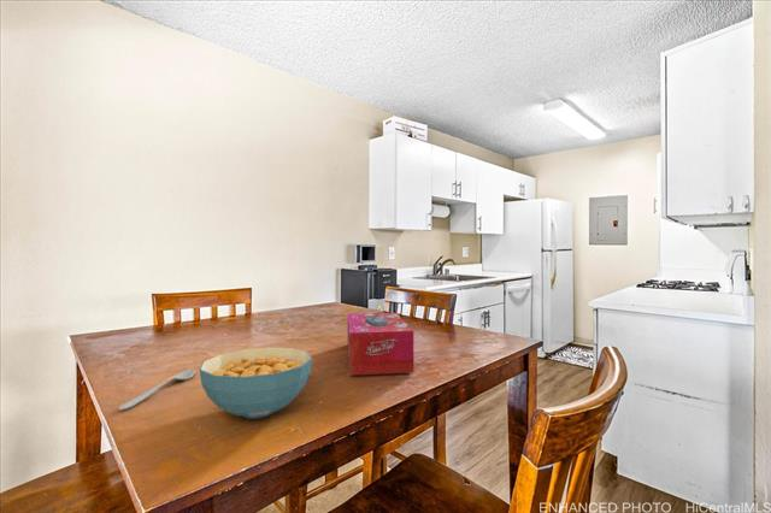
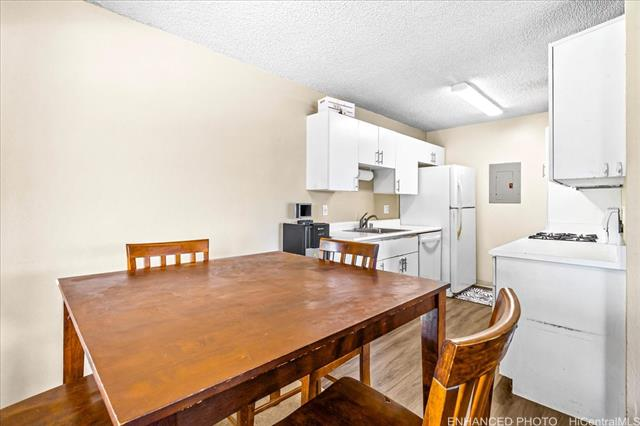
- tissue box (376, 338)
- spoon (160, 385)
- cereal bowl (258, 385)
